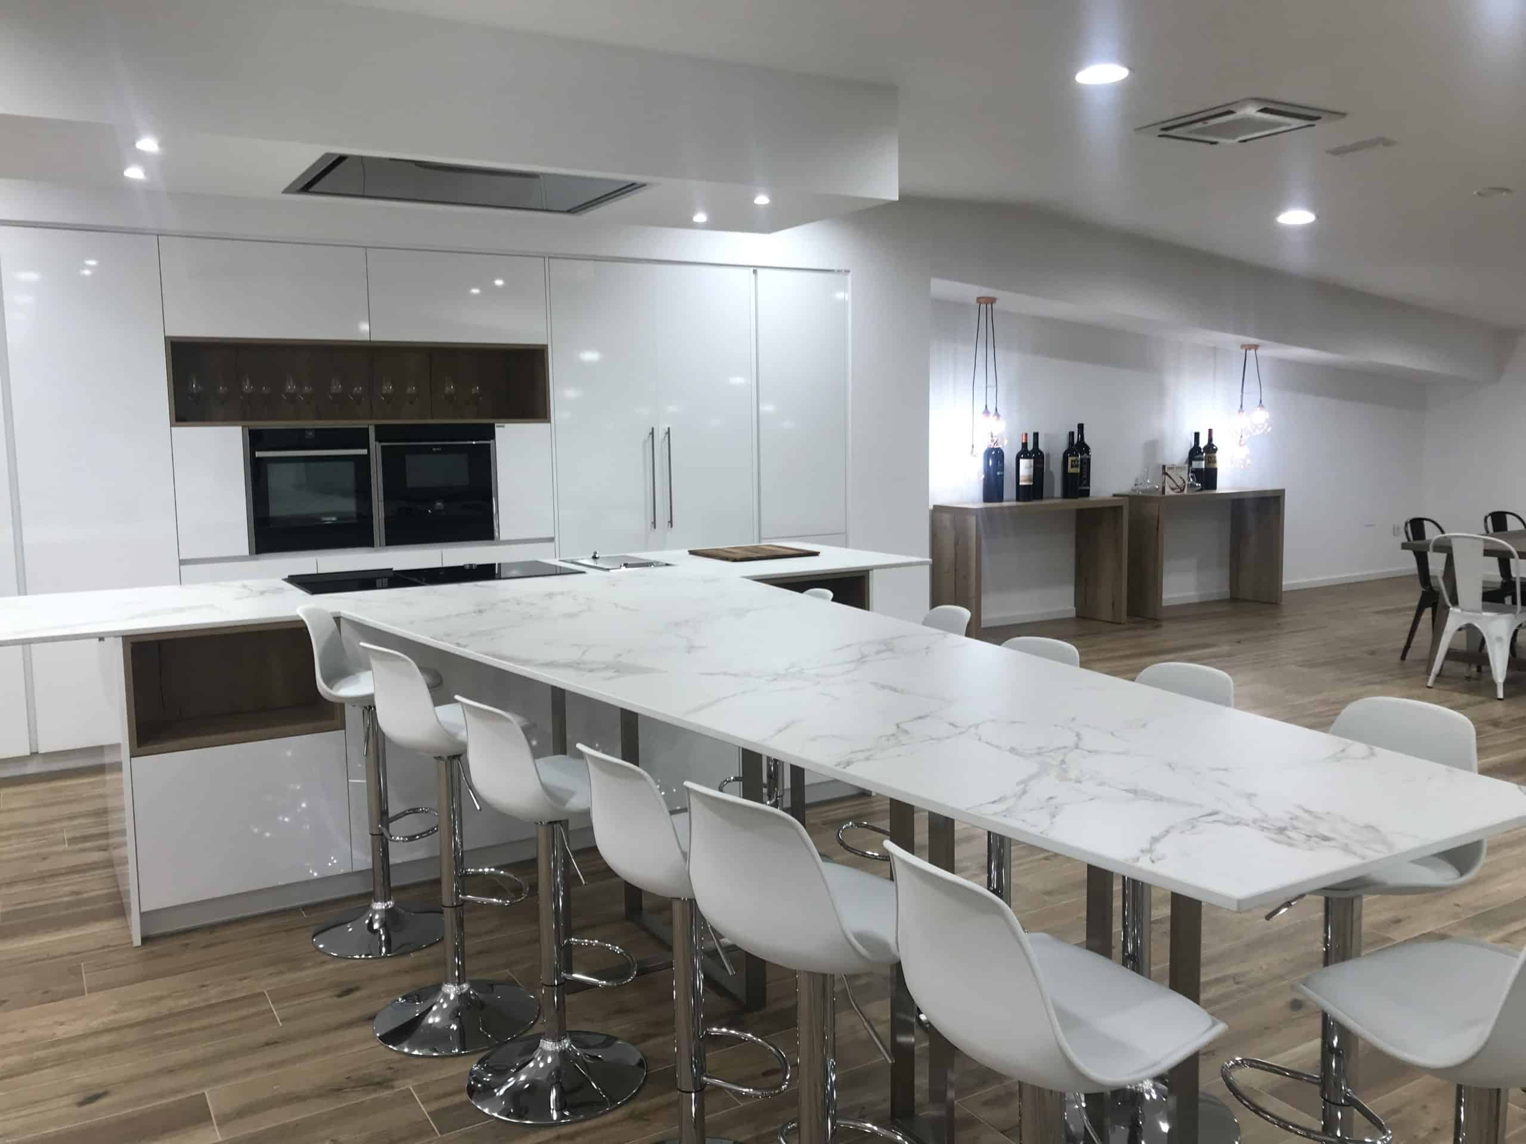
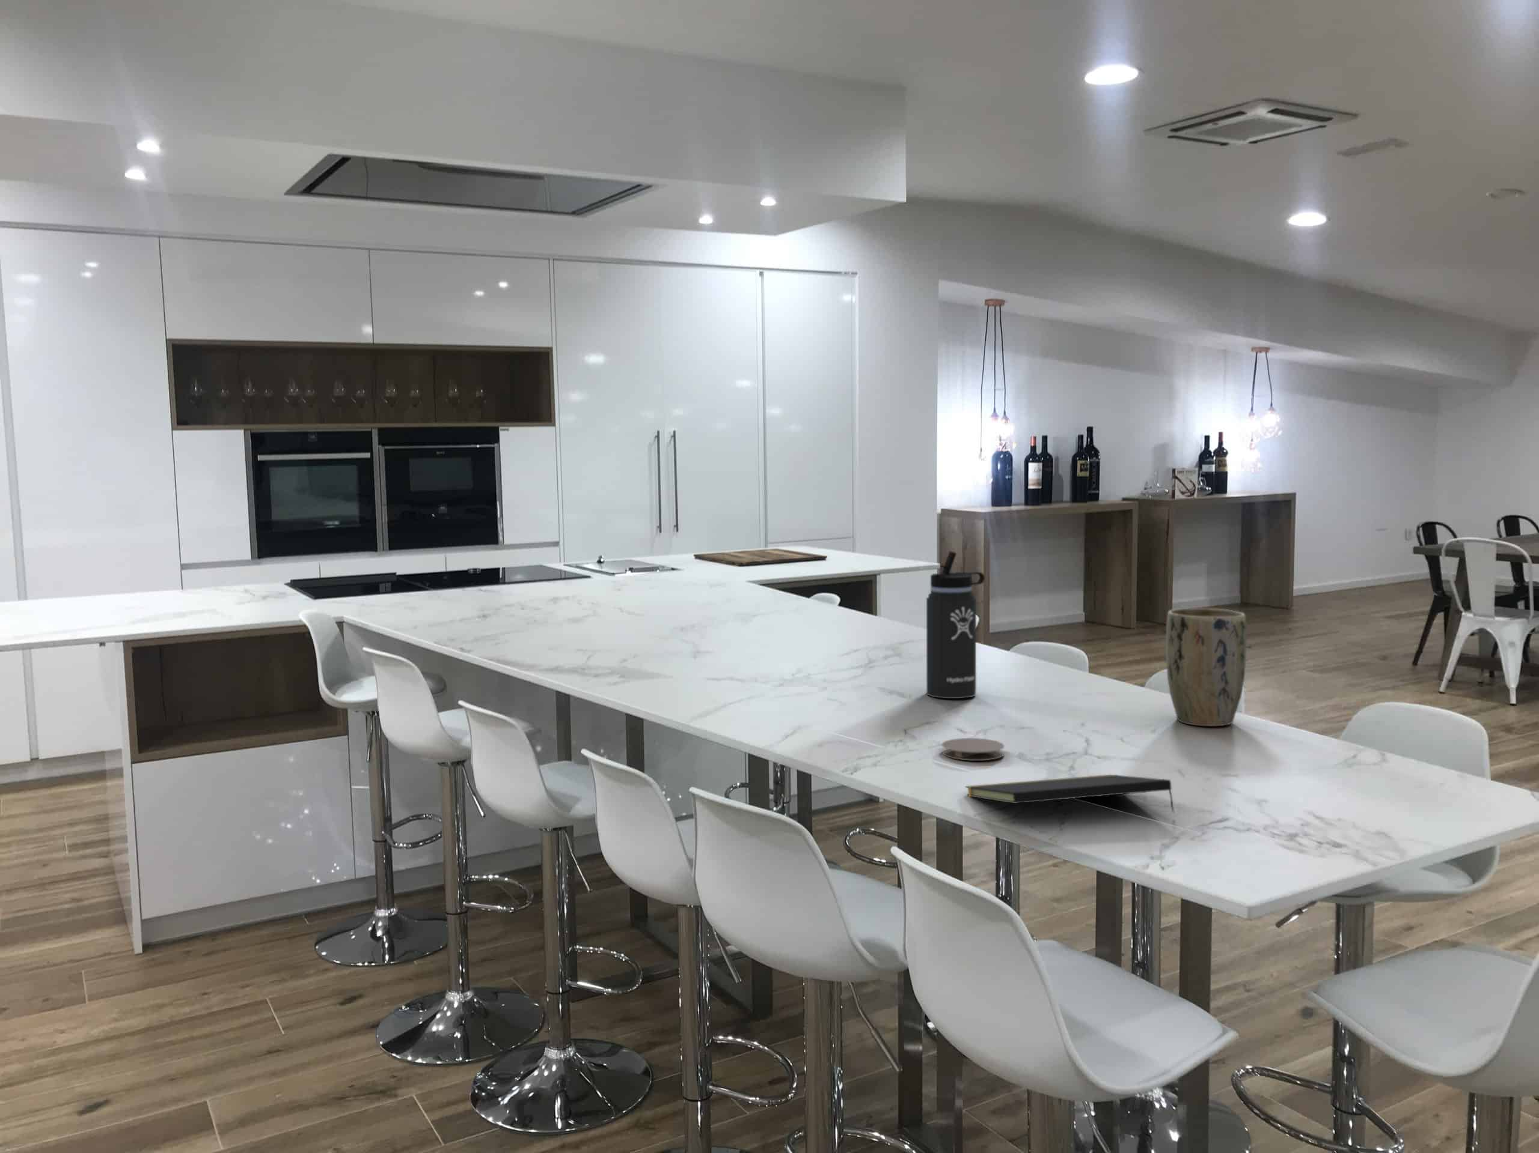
+ coaster (973, 748)
+ notepad (1065, 788)
+ plant pot (1205, 666)
+ thermos bottle (956, 623)
